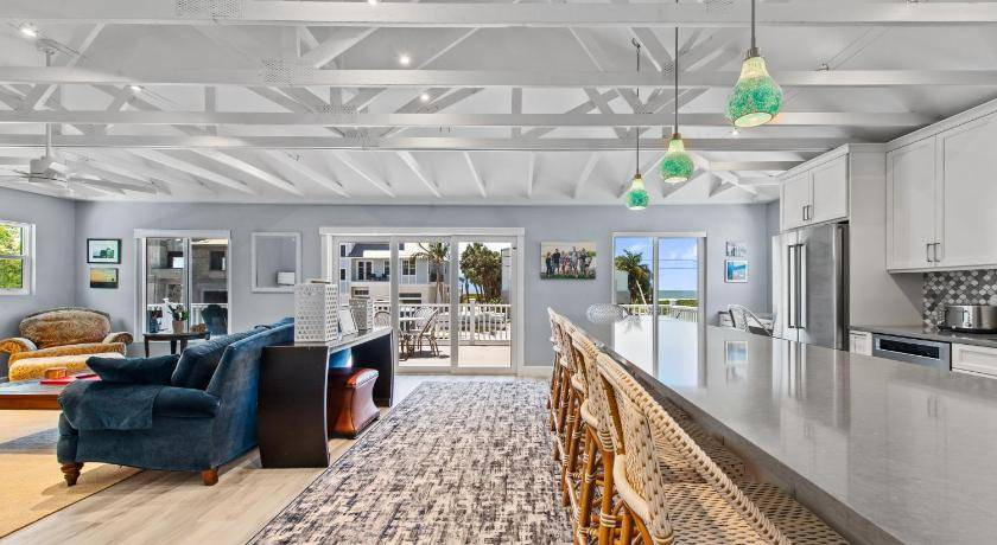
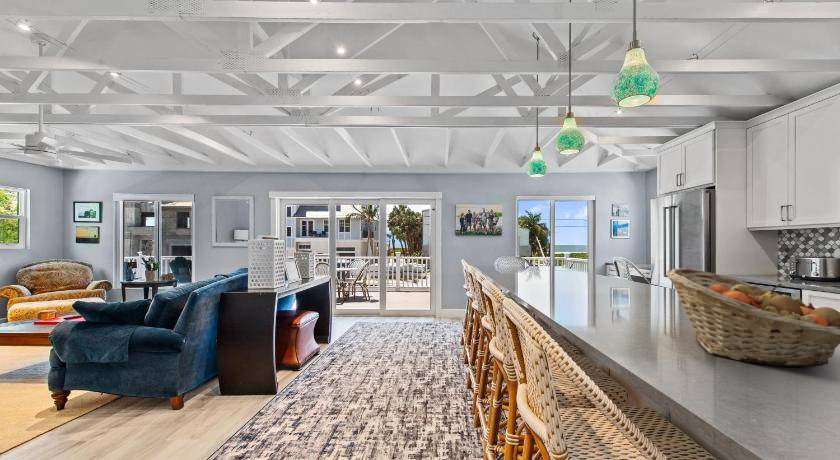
+ fruit basket (749, 310)
